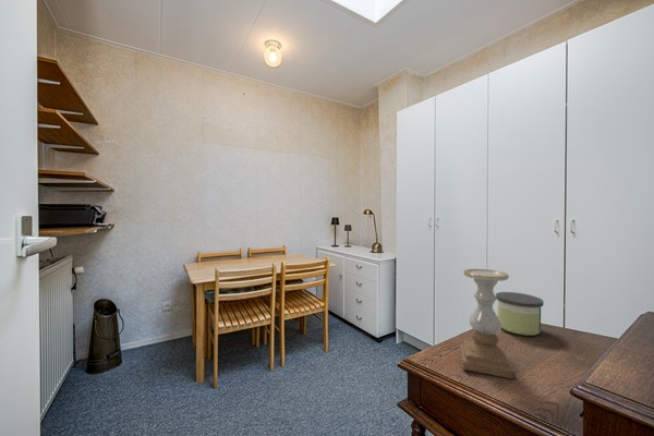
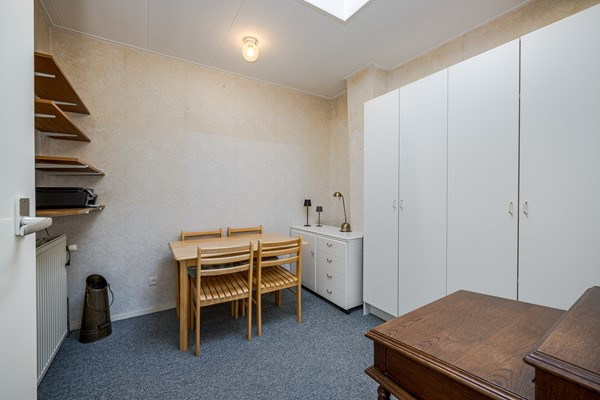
- candle holder (484, 317)
- candle (518, 313)
